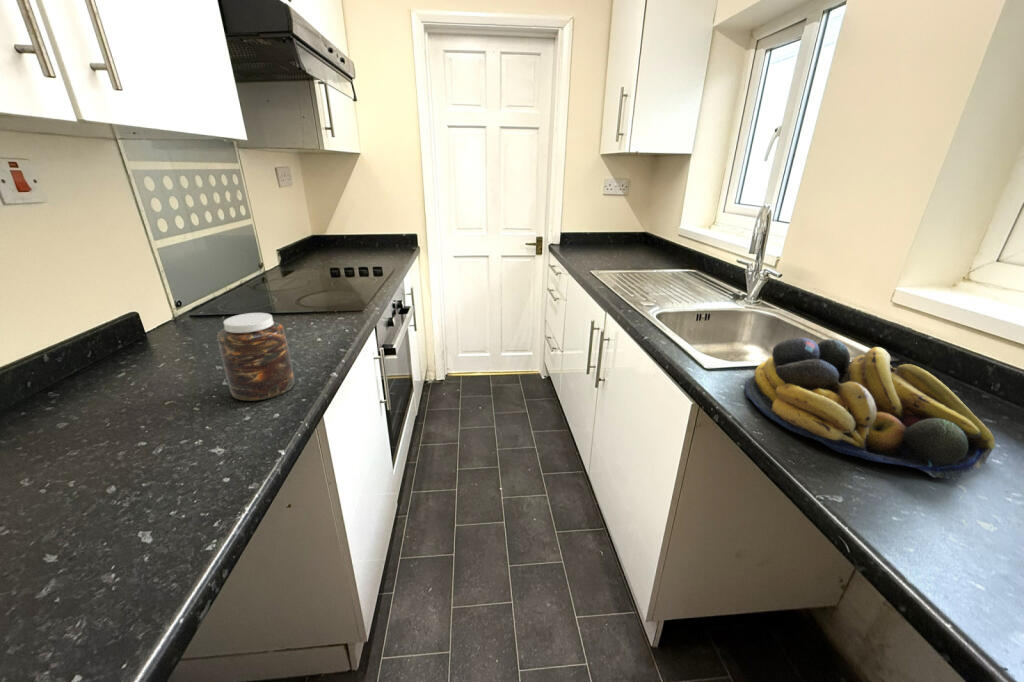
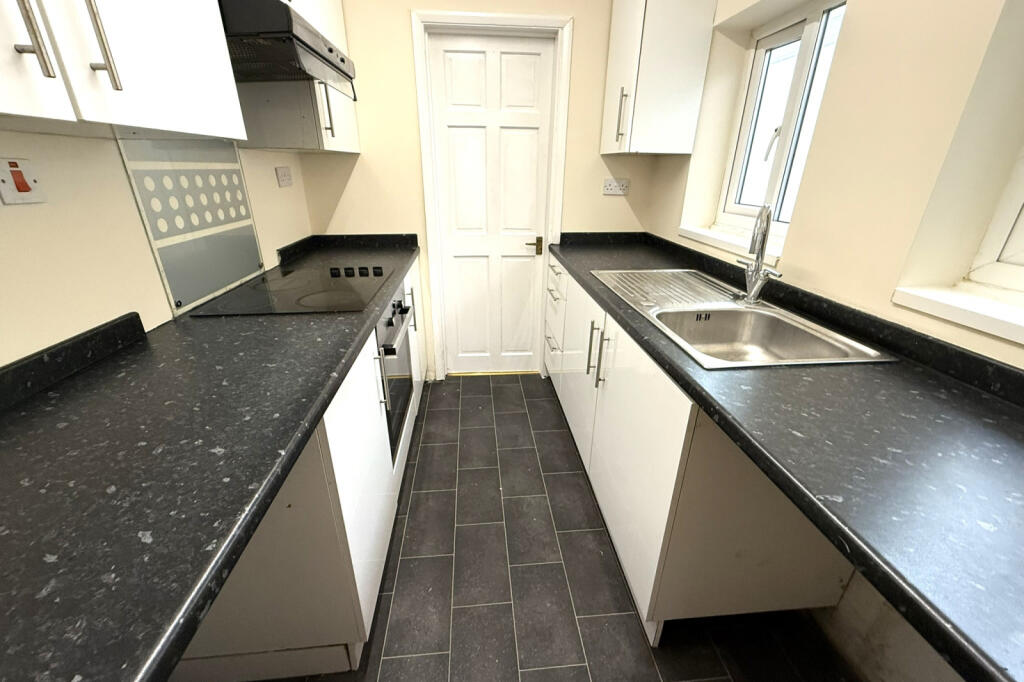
- jar (256, 354)
- fruit bowl (858, 383)
